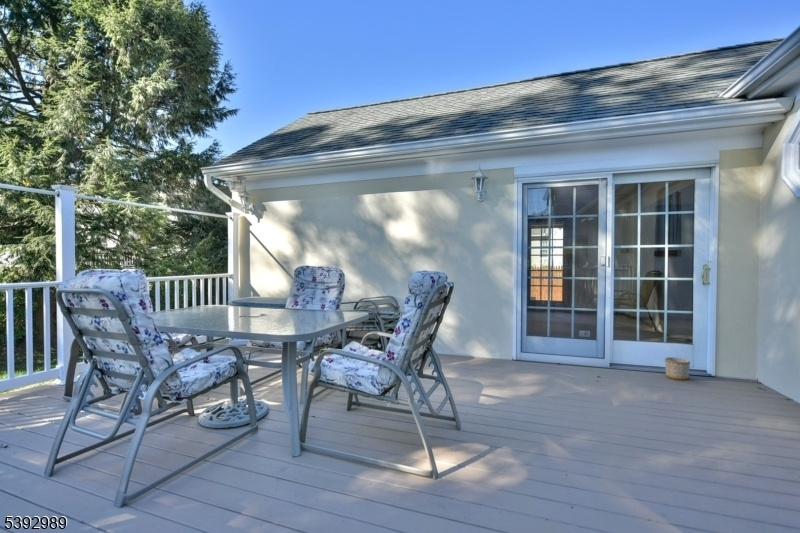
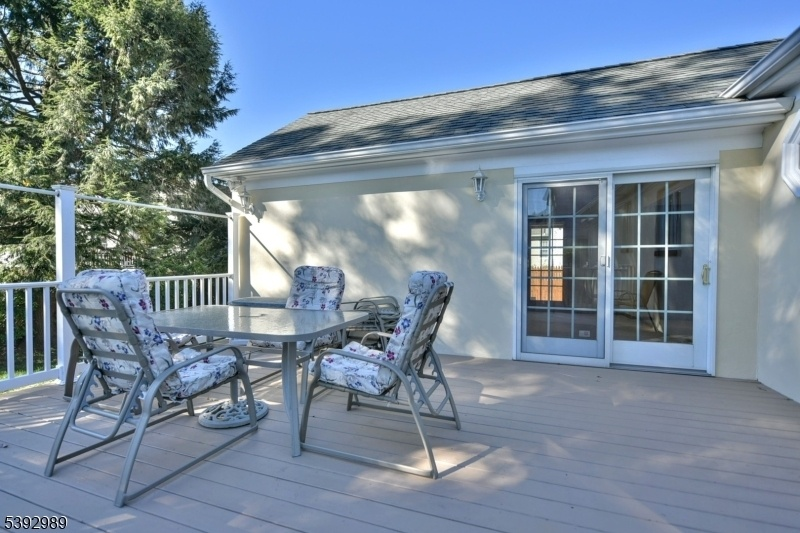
- planter (677, 368)
